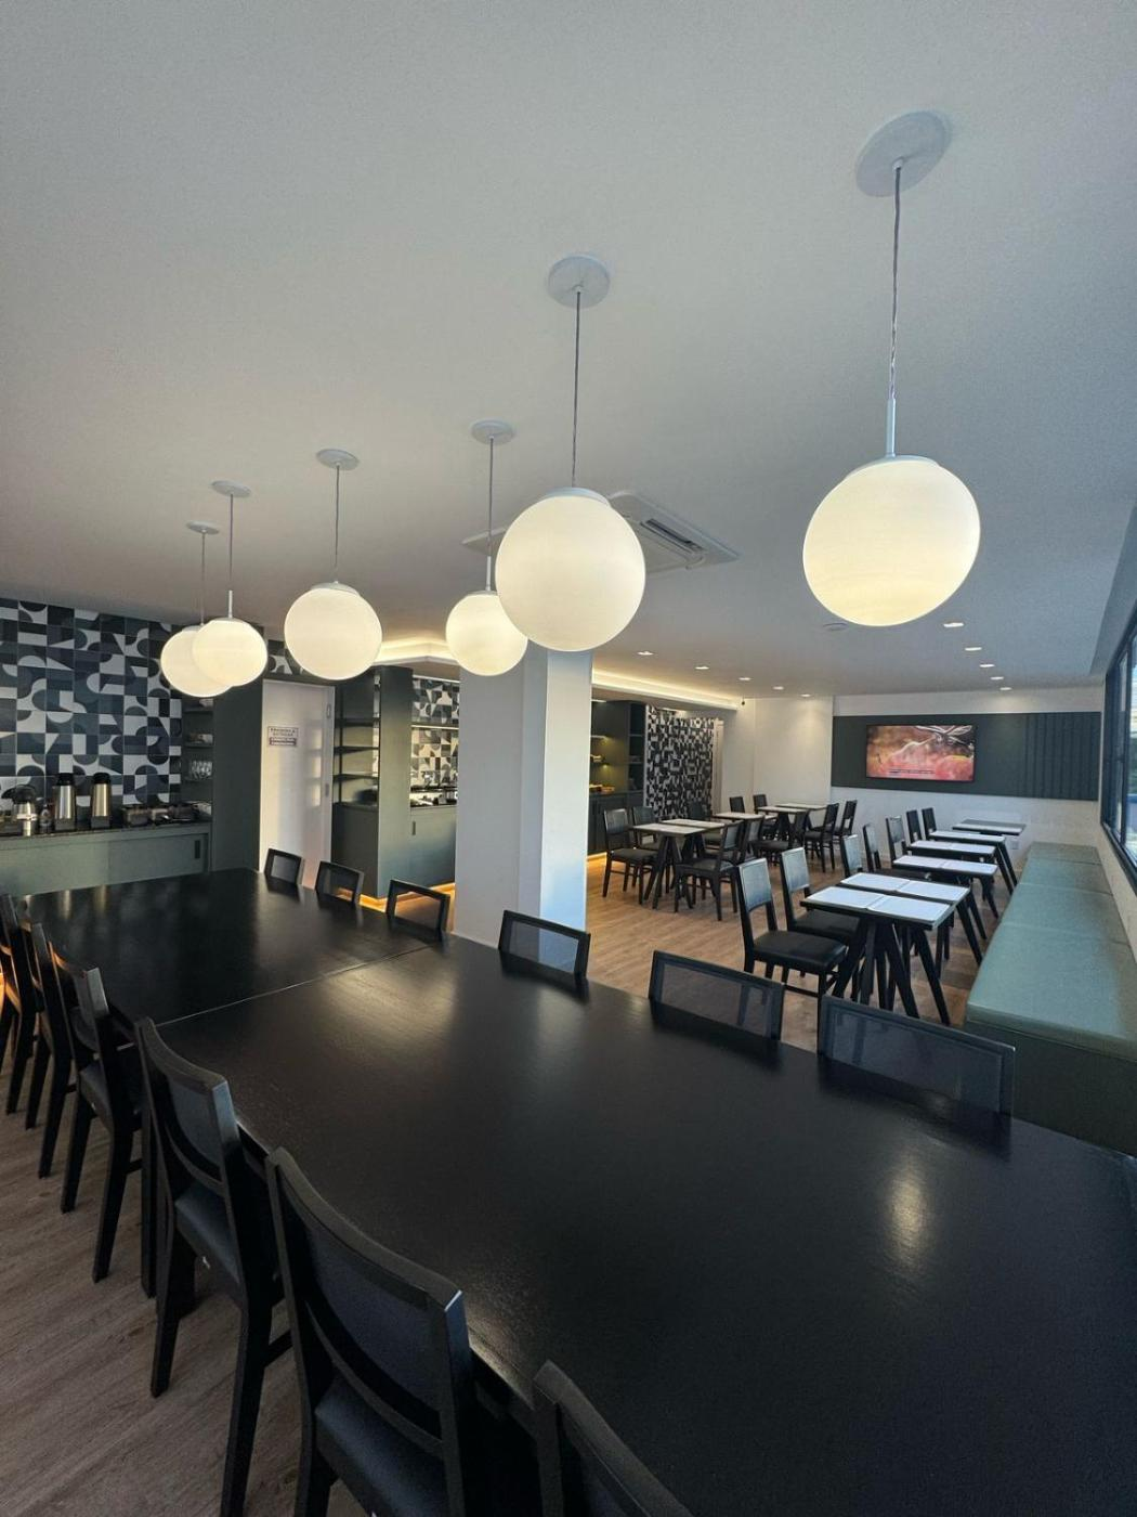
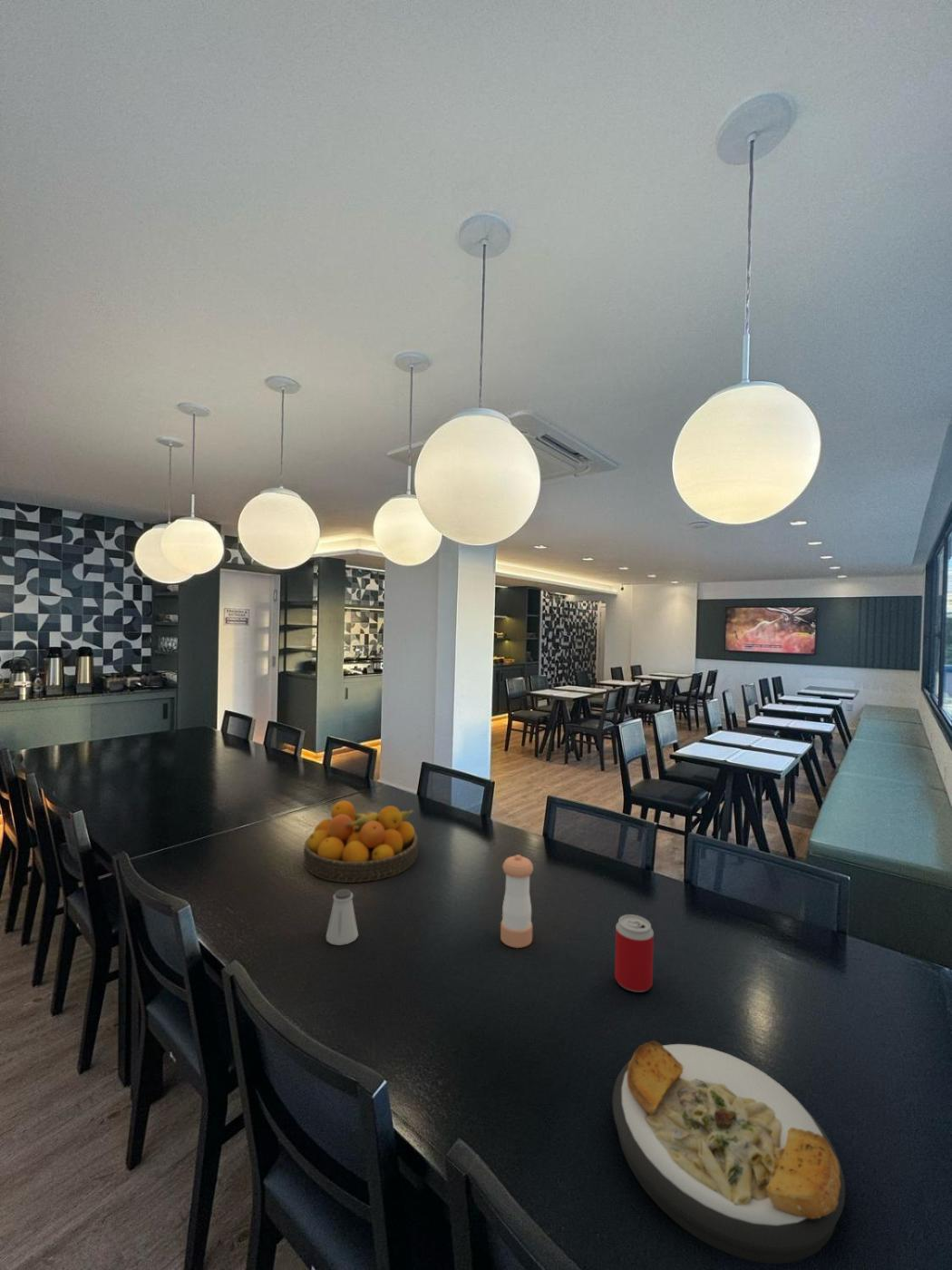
+ fruit bowl (363, 832)
+ saltshaker (343, 913)
+ beverage can (634, 952)
+ plate (719, 1124)
+ pepper shaker (517, 896)
